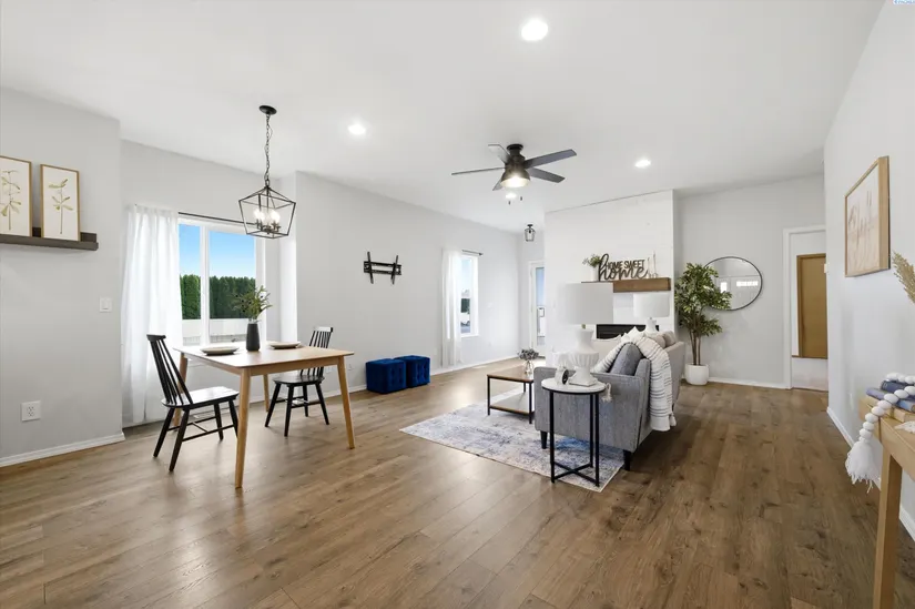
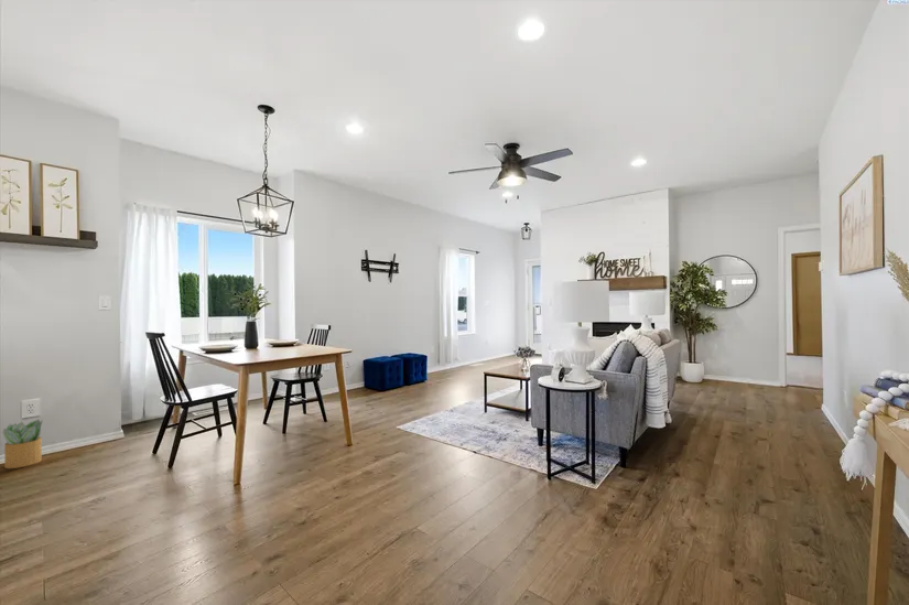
+ potted plant (20, 443)
